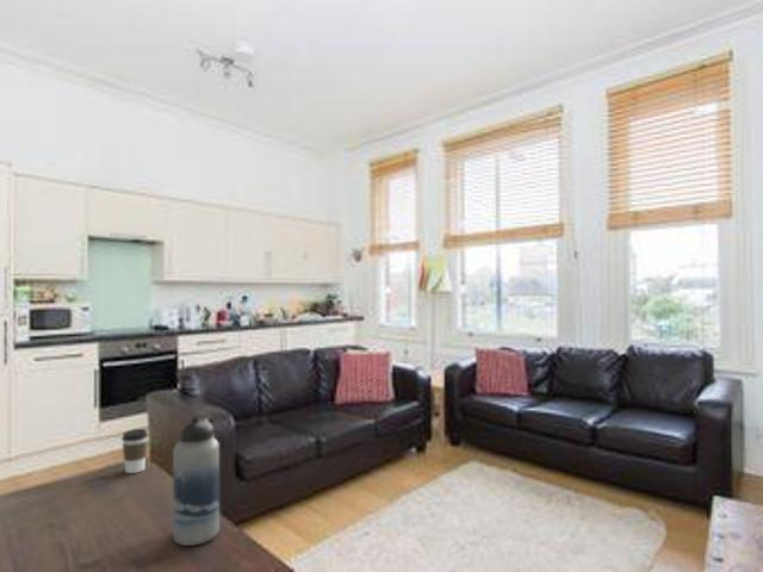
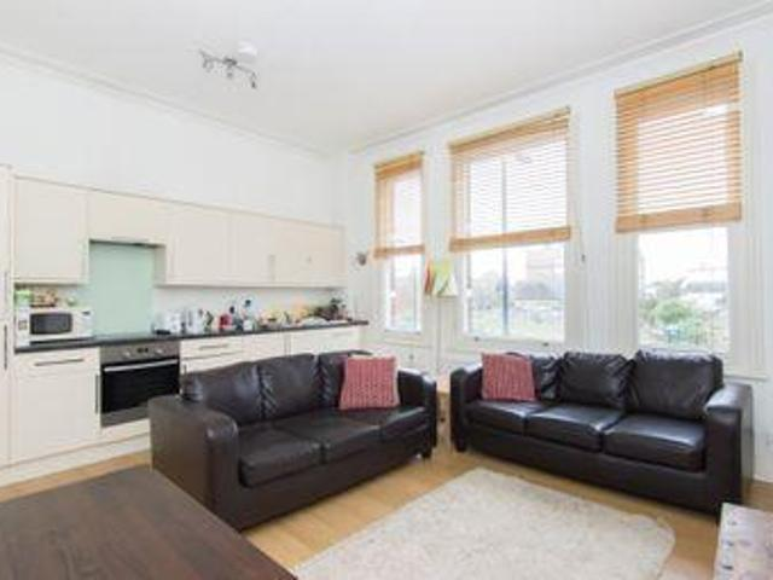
- water bottle (199, 474)
- coffee cup (135, 450)
